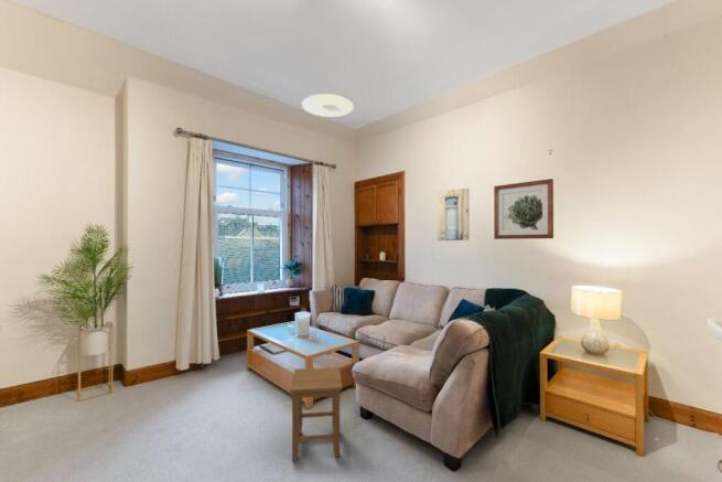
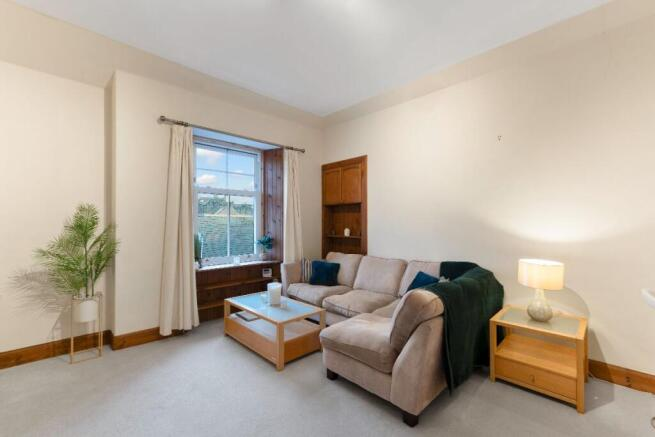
- ceiling light (327, 104)
- wall art (452, 215)
- stool (316, 413)
- wall art (521, 211)
